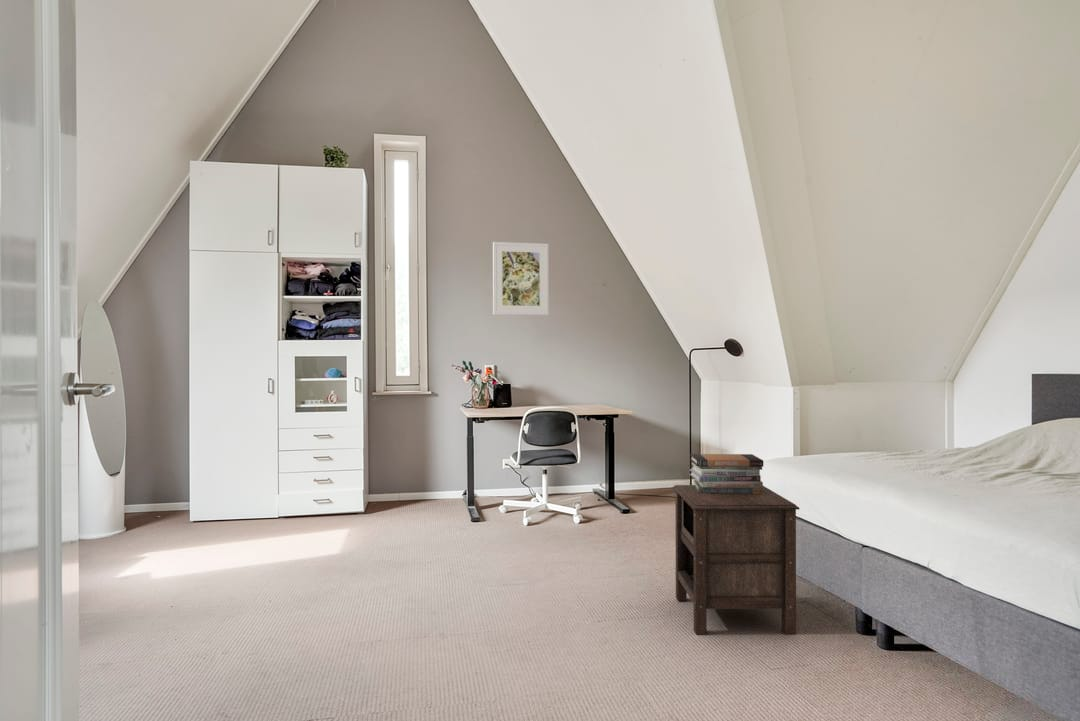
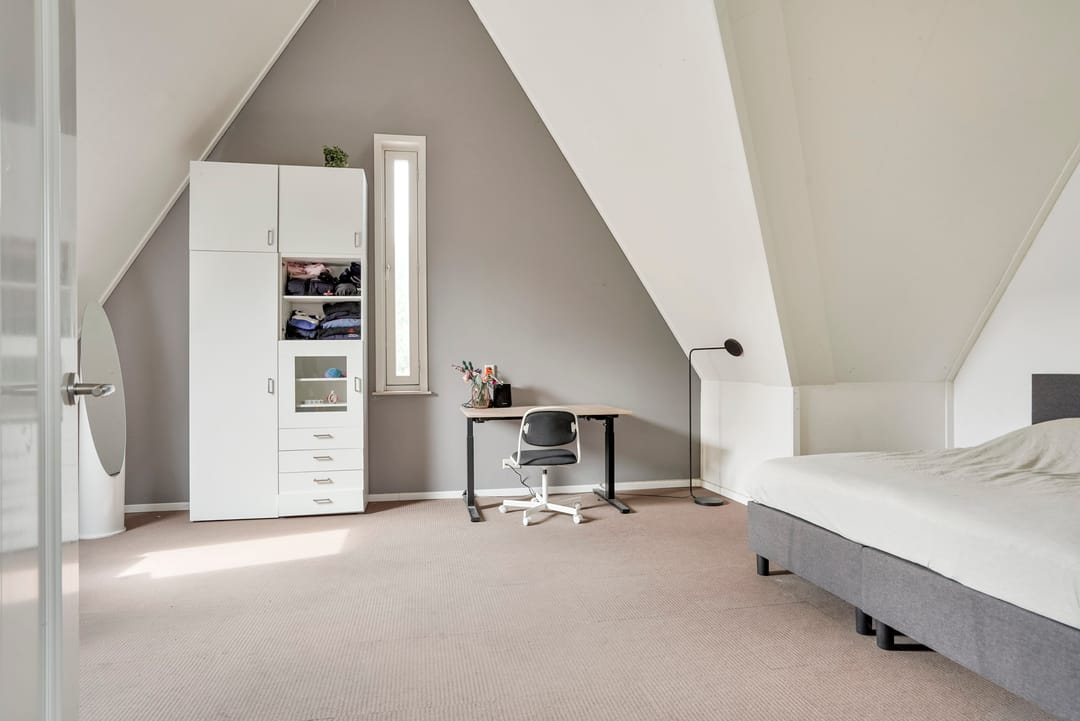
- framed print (520, 278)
- nightstand (731, 554)
- book stack (725, 472)
